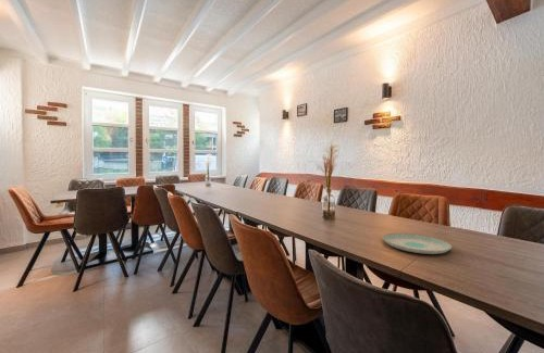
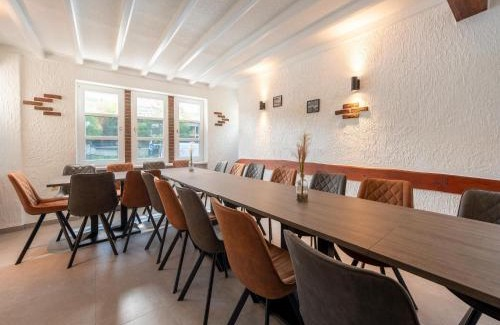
- plate (415, 242)
